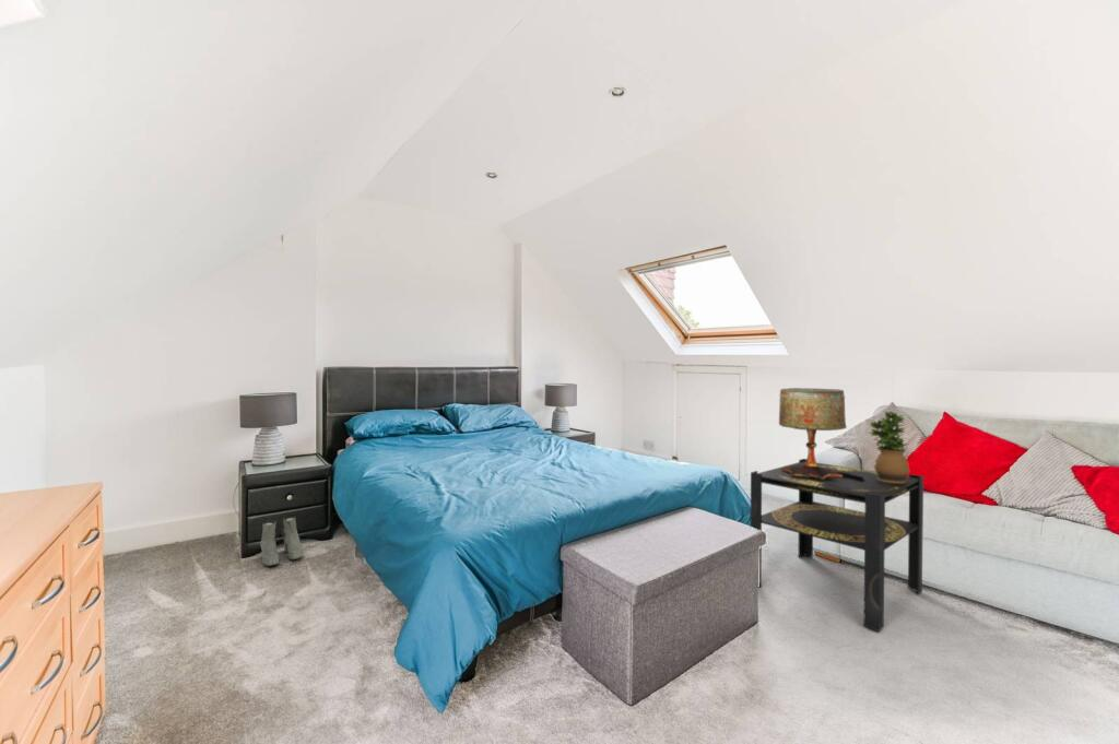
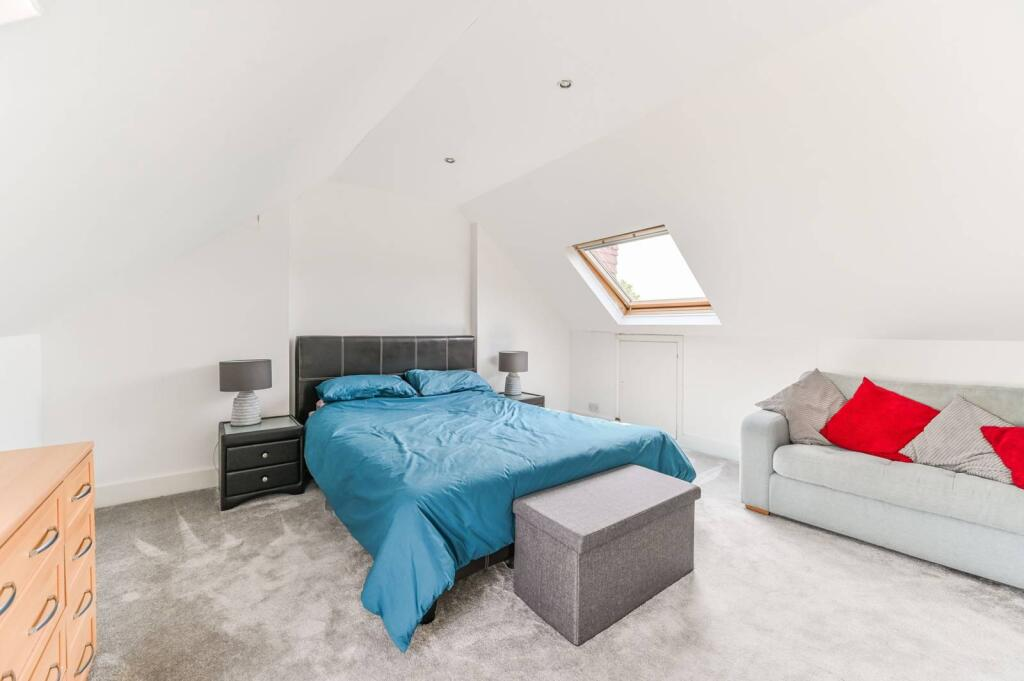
- potted plant (887, 442)
- boots (284, 539)
- table lamp (811, 428)
- side table (835, 531)
